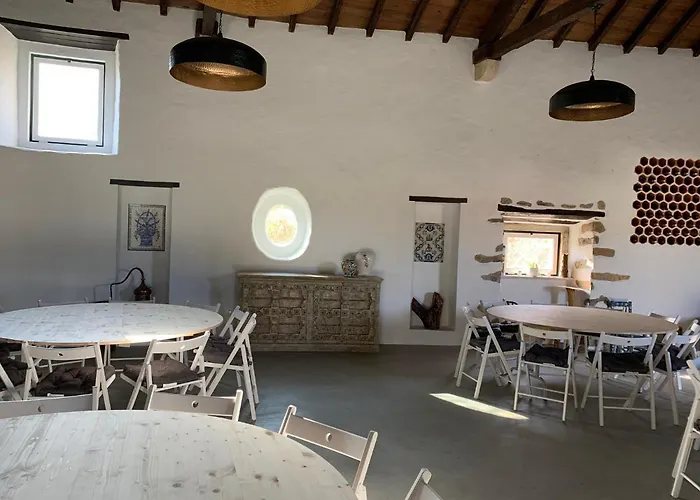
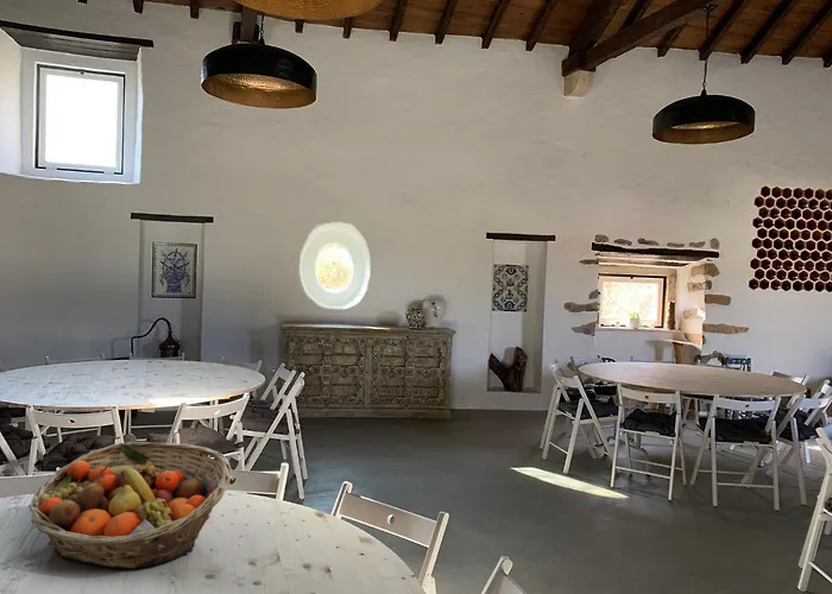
+ fruit basket (133, 500)
